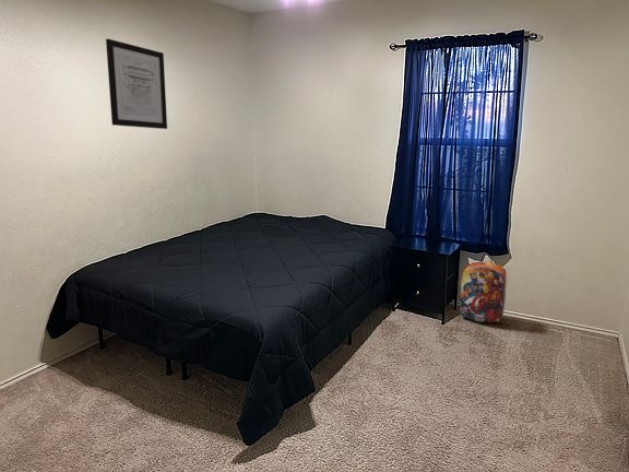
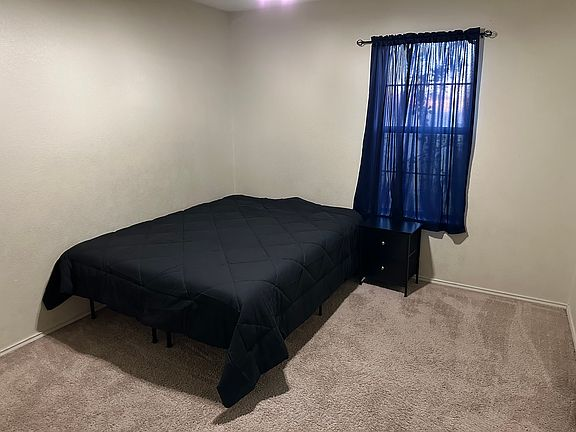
- backpack (483, 288)
- wall art (139, 86)
